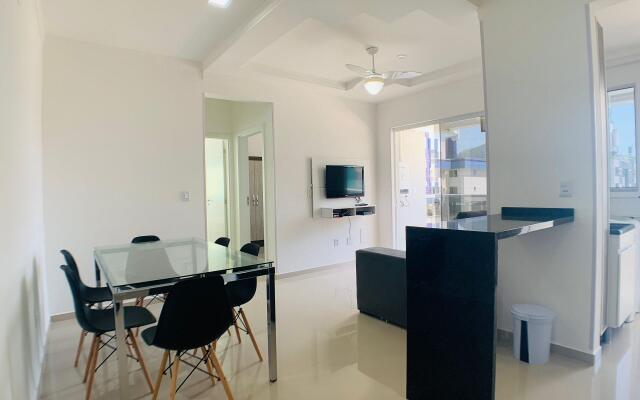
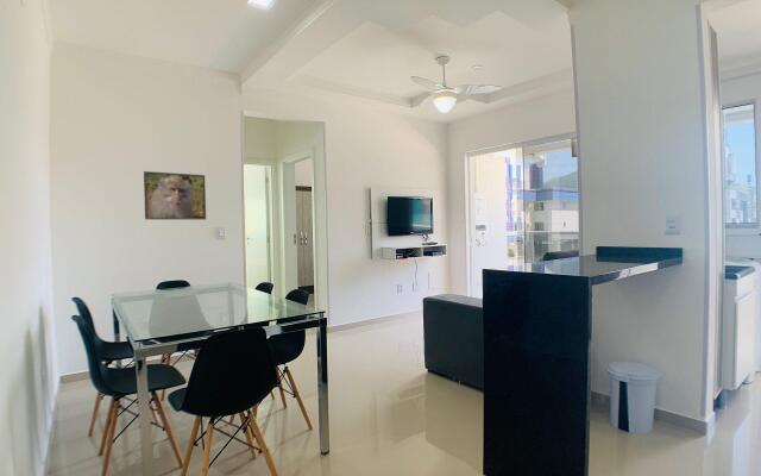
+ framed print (176, 196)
